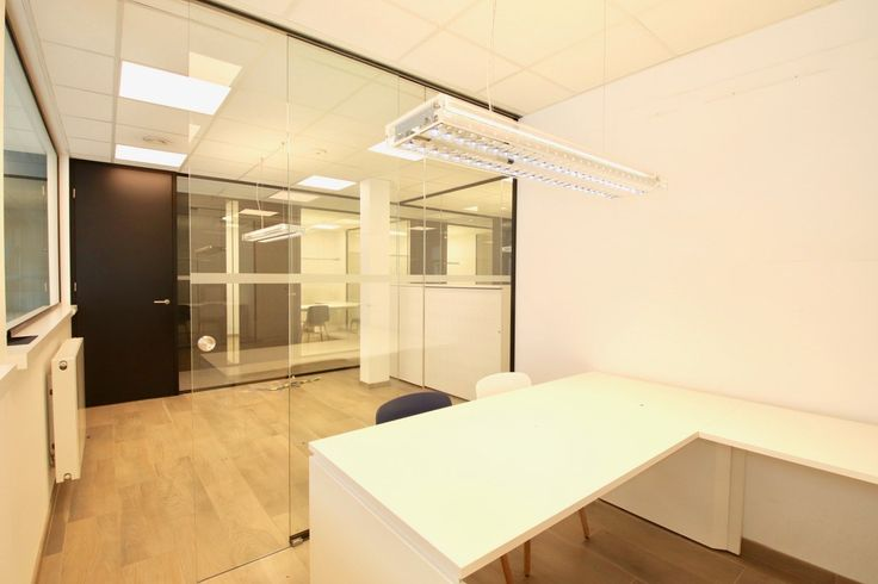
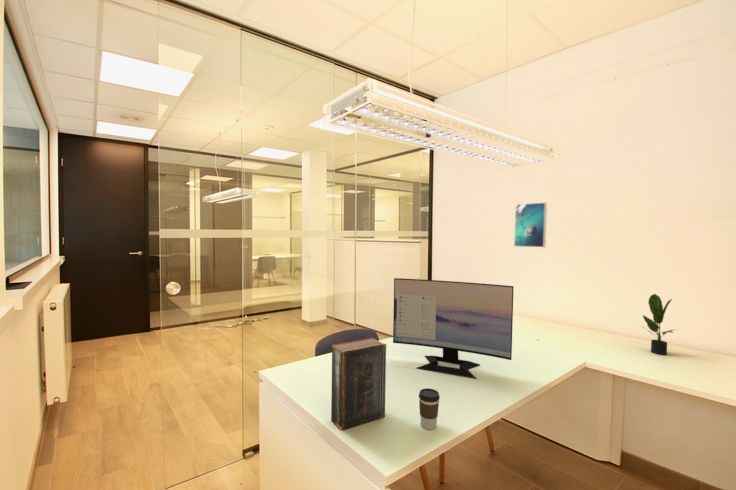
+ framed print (529, 225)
+ coffee cup (428, 408)
+ potted plant (655, 323)
+ computer monitor (449, 324)
+ book (358, 381)
